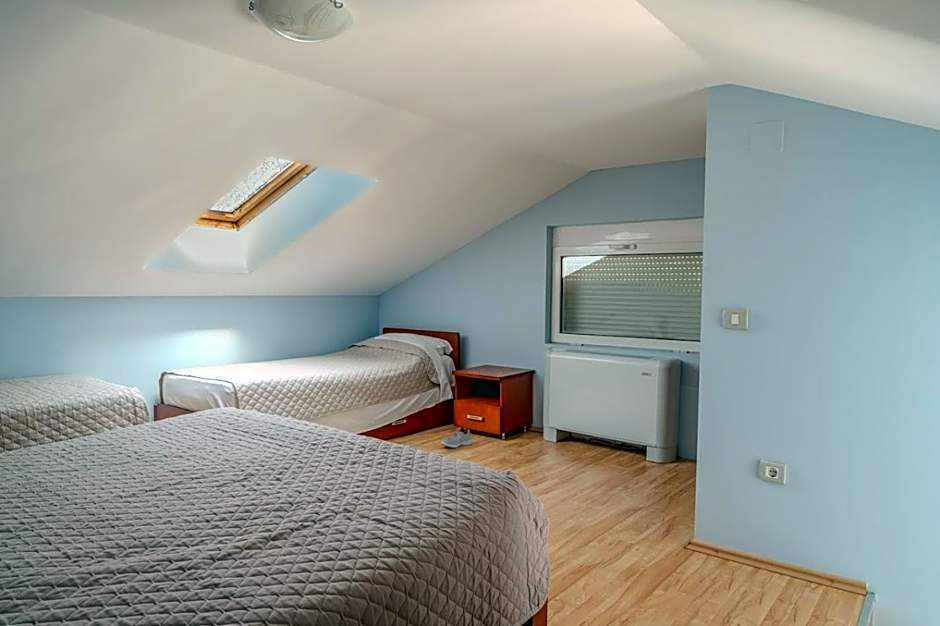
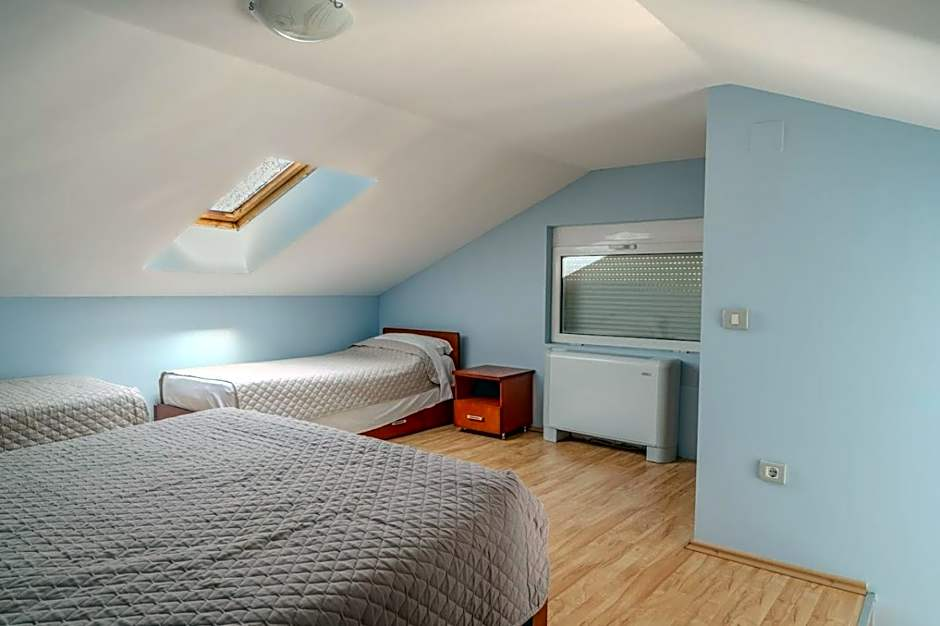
- sneaker (455, 437)
